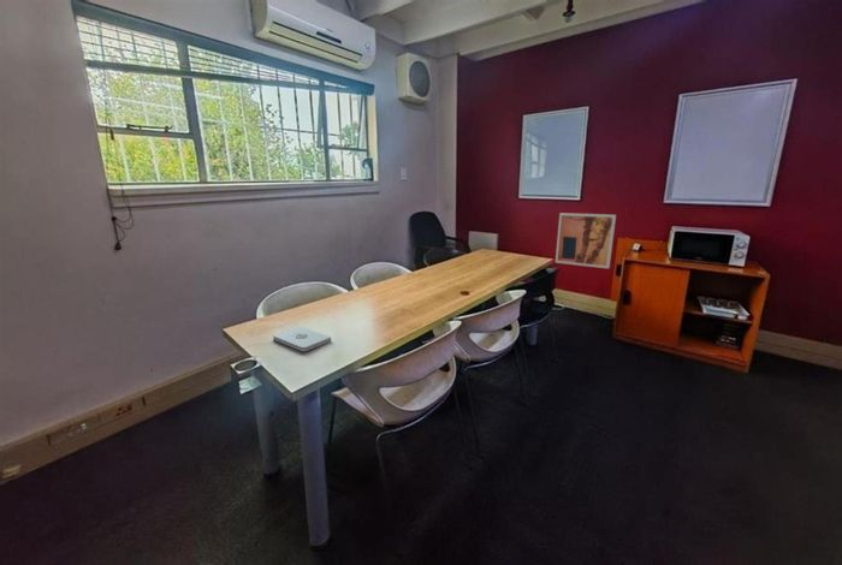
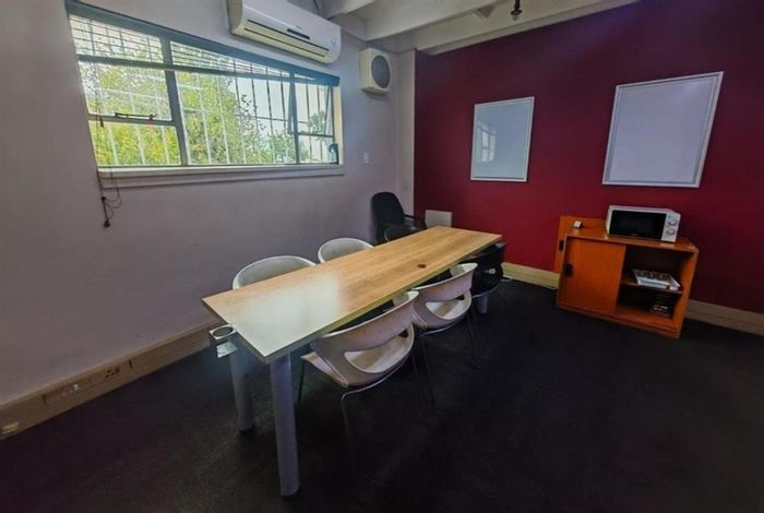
- wall art (583, 239)
- notepad (301, 338)
